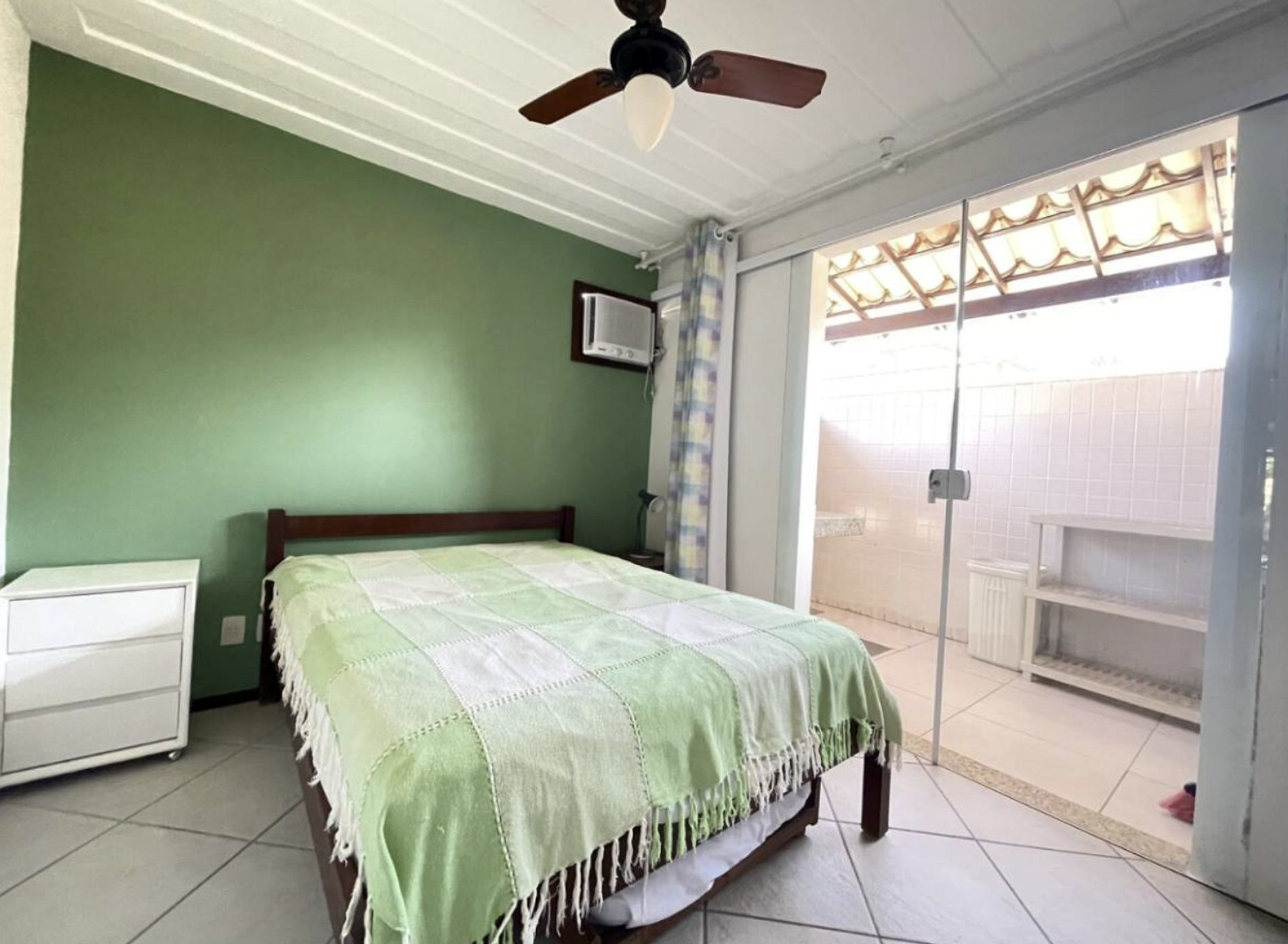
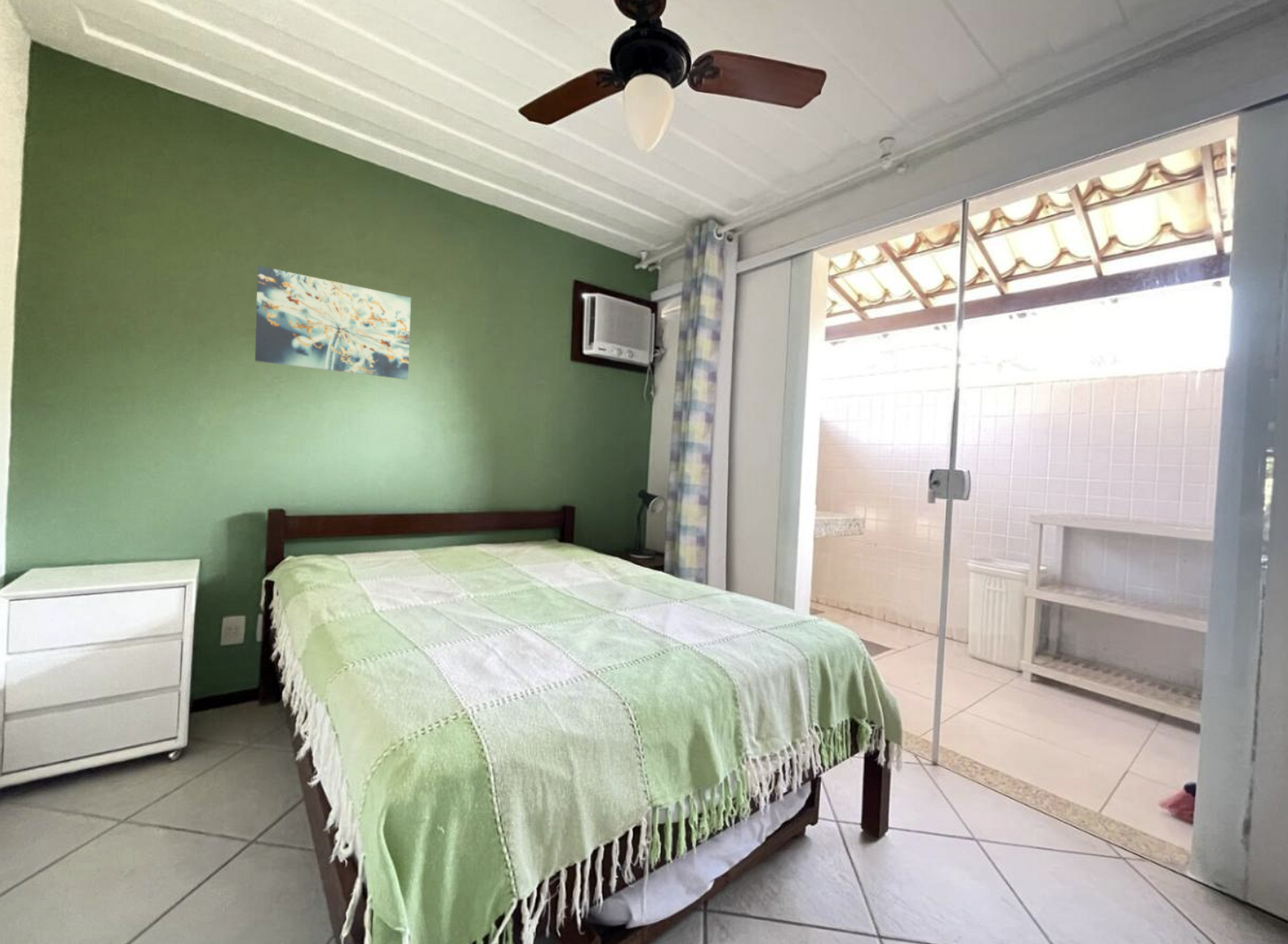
+ wall art (338, 327)
